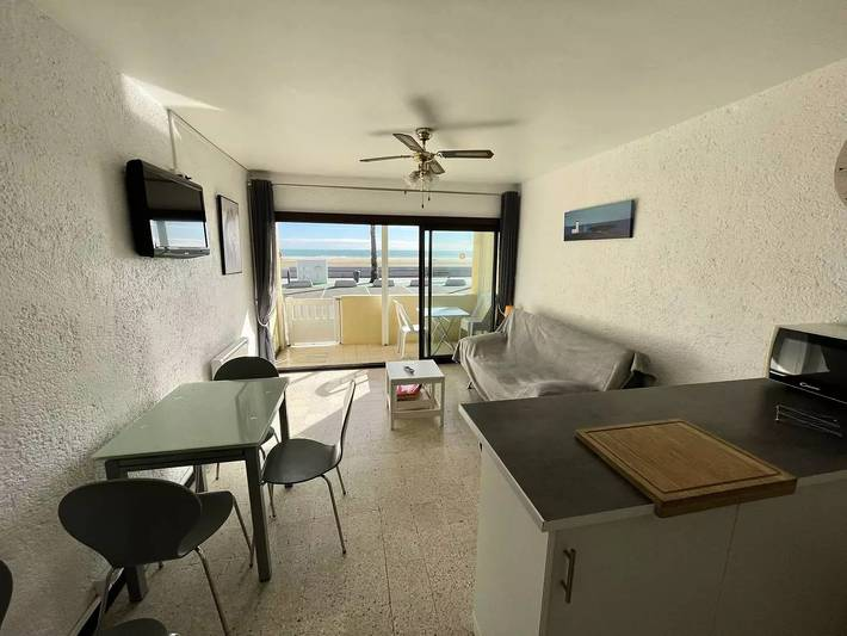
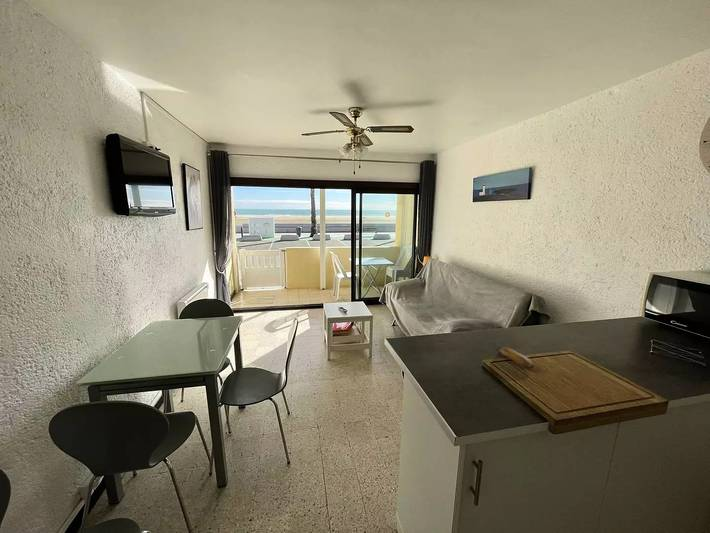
+ banana (512, 354)
